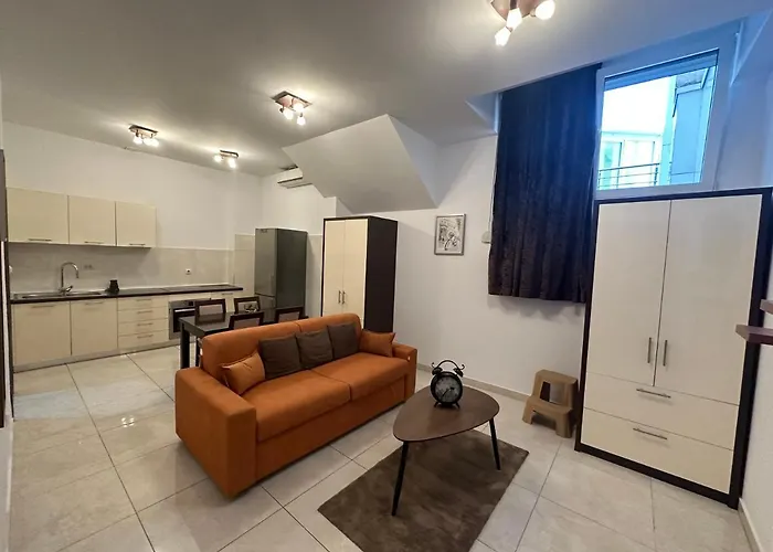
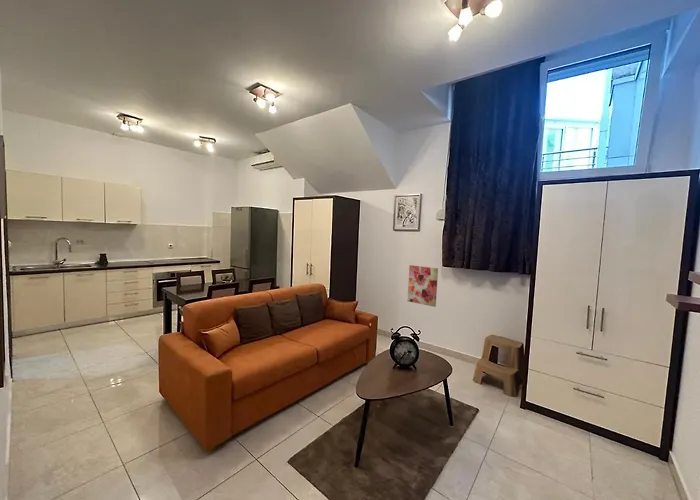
+ wall art (422, 285)
